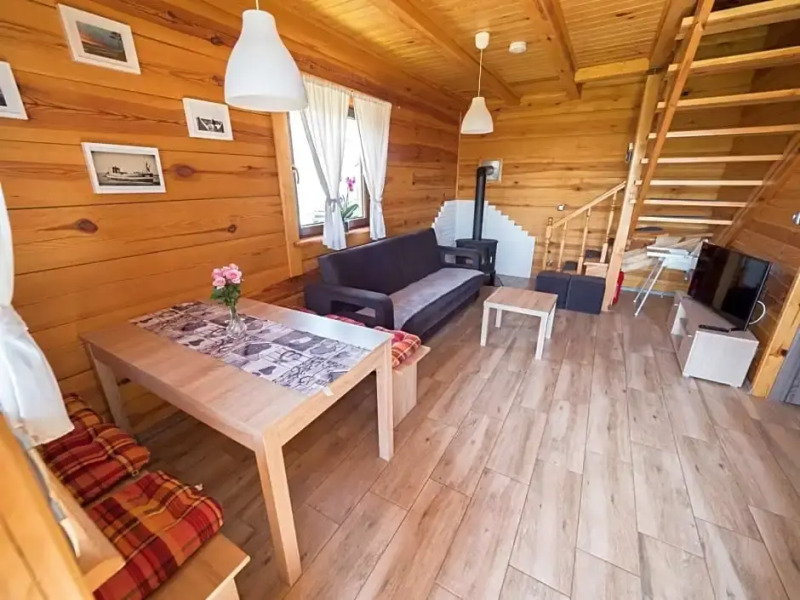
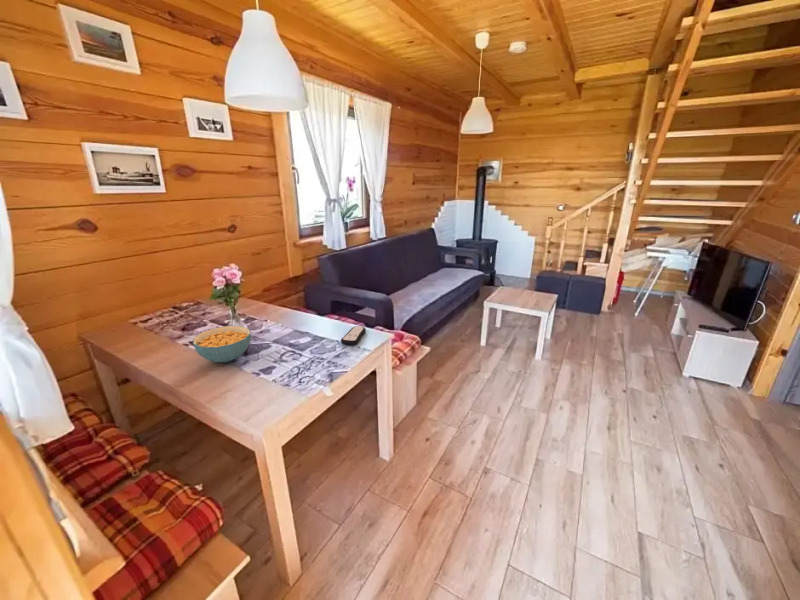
+ cereal bowl (224, 347)
+ remote control (354, 334)
